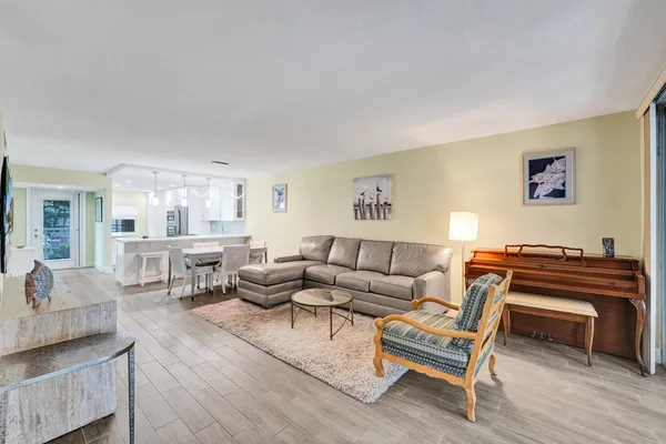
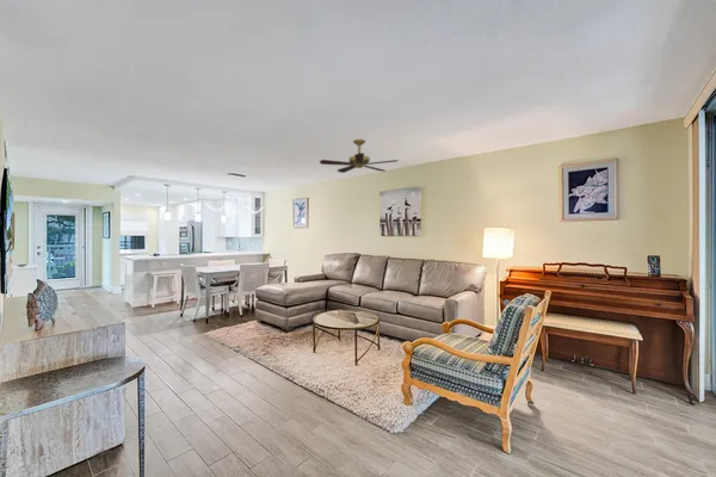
+ ceiling fan (358, 153)
